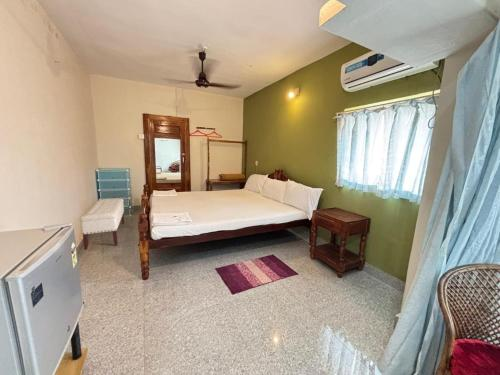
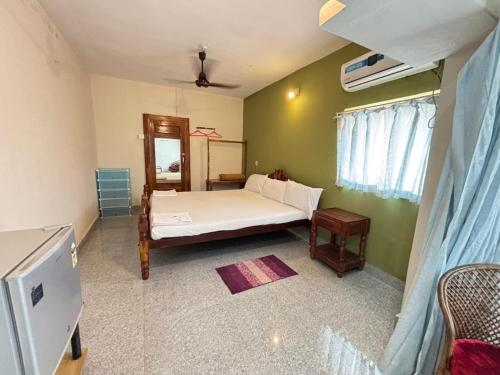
- bench (106, 220)
